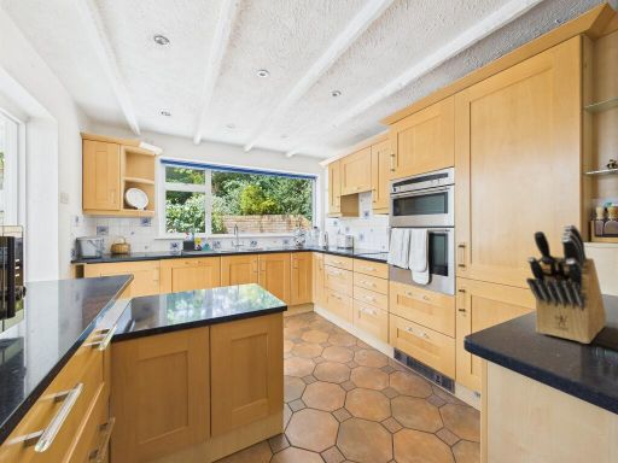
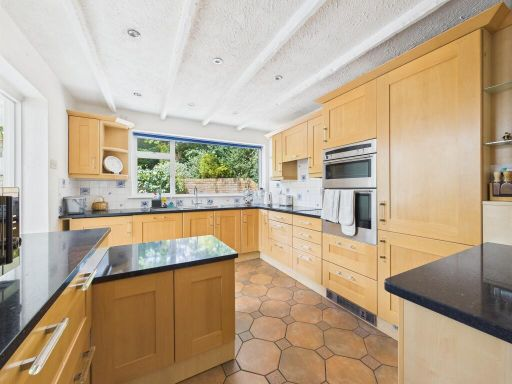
- knife block (567, 279)
